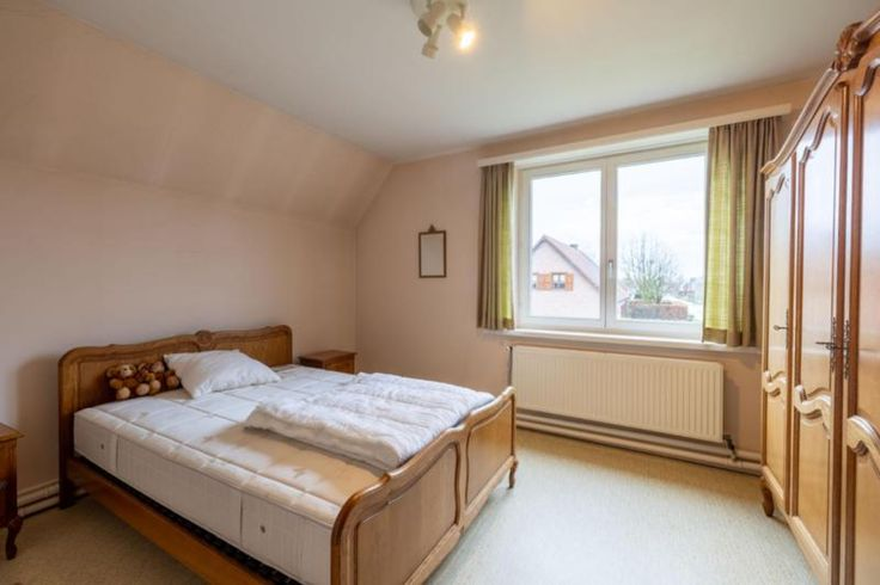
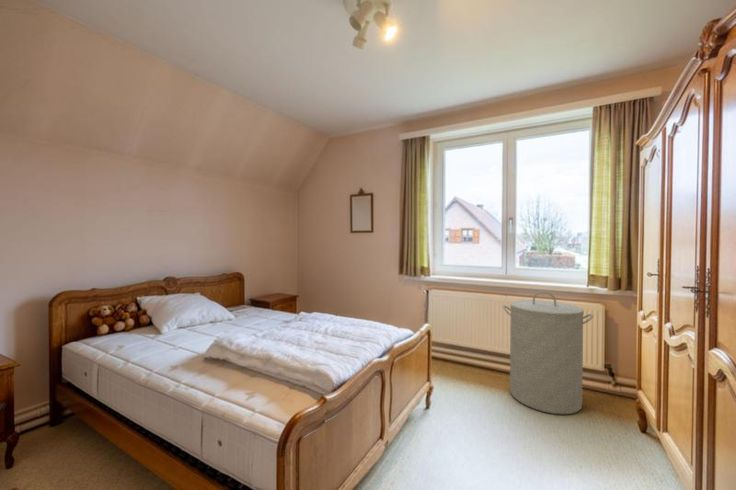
+ laundry hamper (544, 344)
